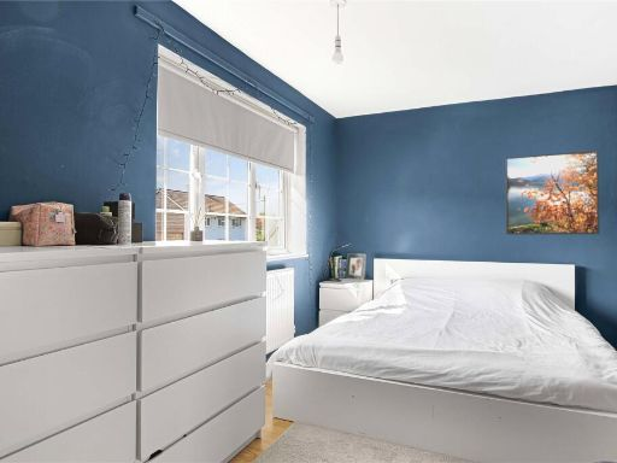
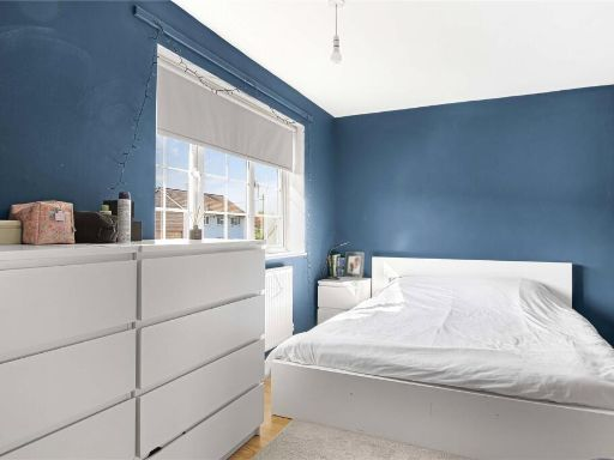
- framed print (550, 194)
